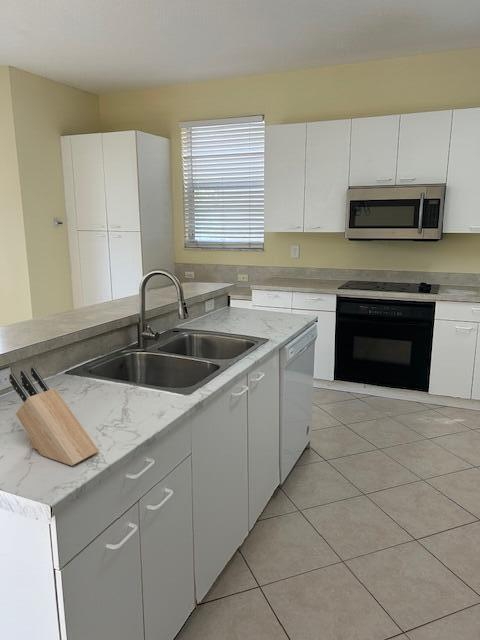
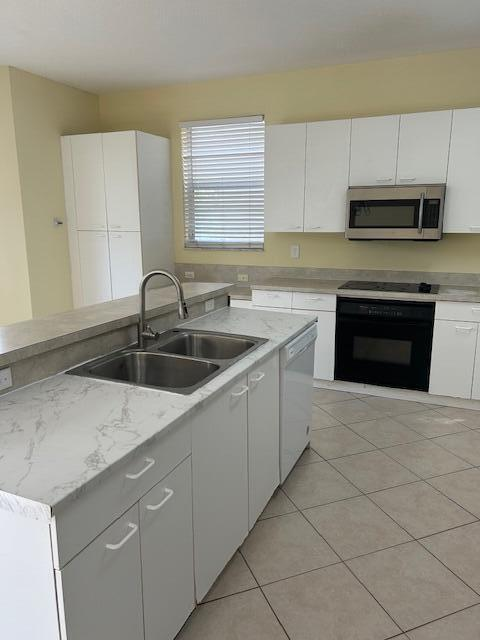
- knife block (50, 412)
